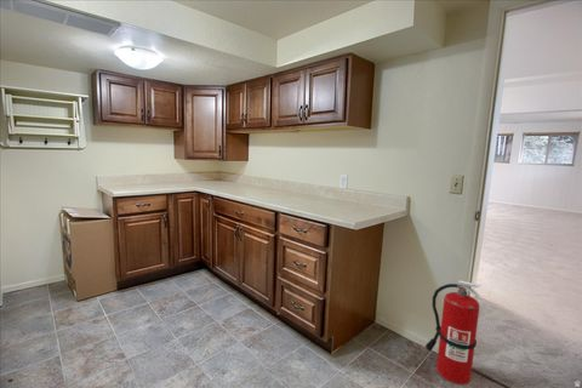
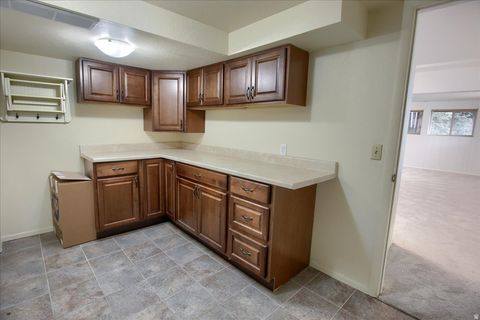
- fire extinguisher (451, 325)
